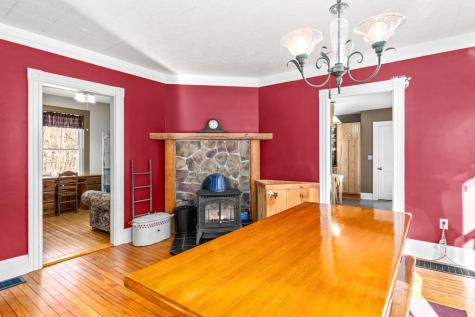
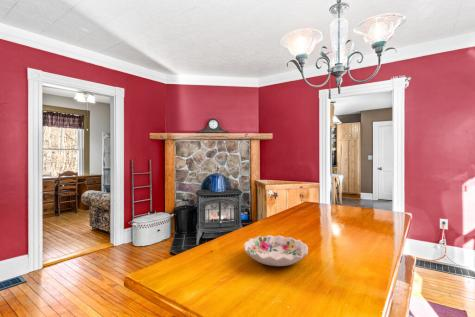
+ decorative bowl (275, 252)
